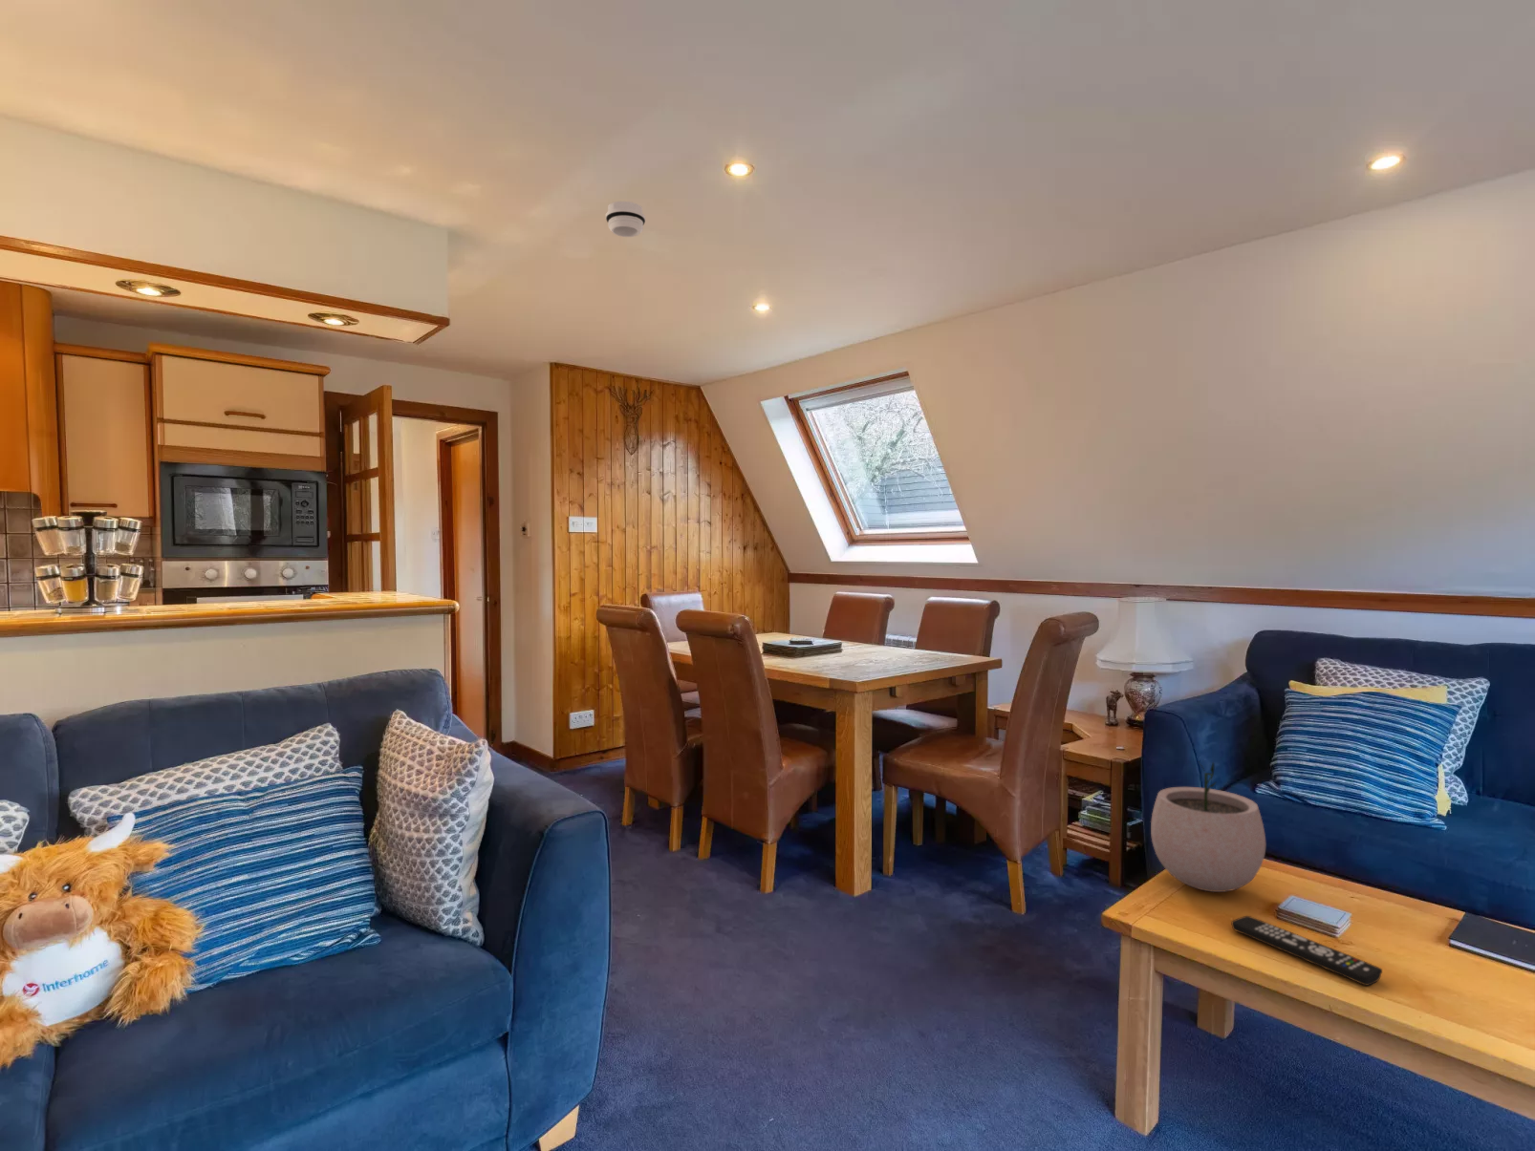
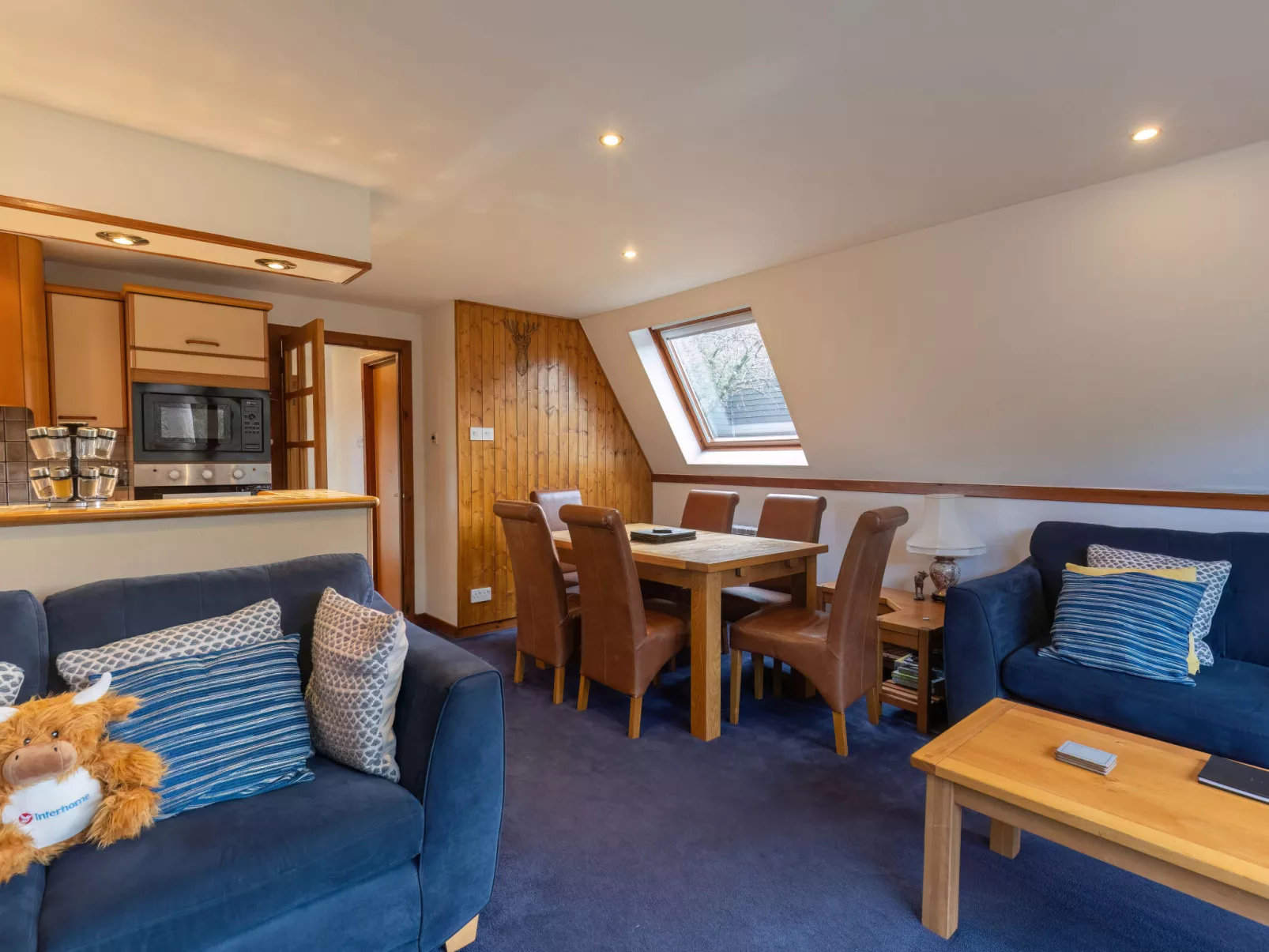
- smoke detector (625, 220)
- remote control (1302, 949)
- plant pot (1206, 823)
